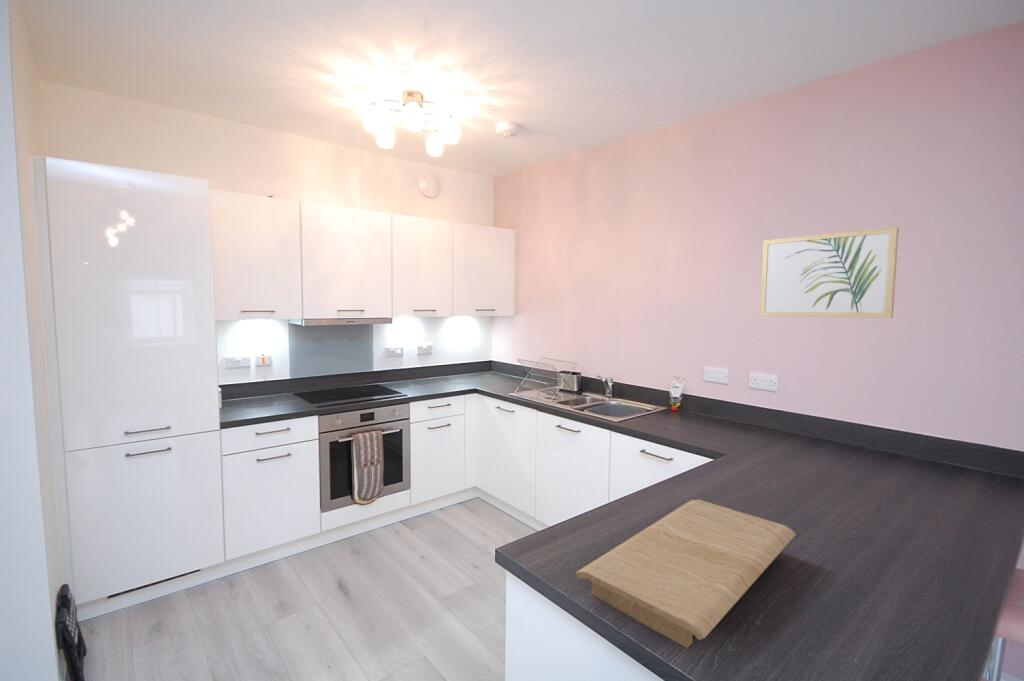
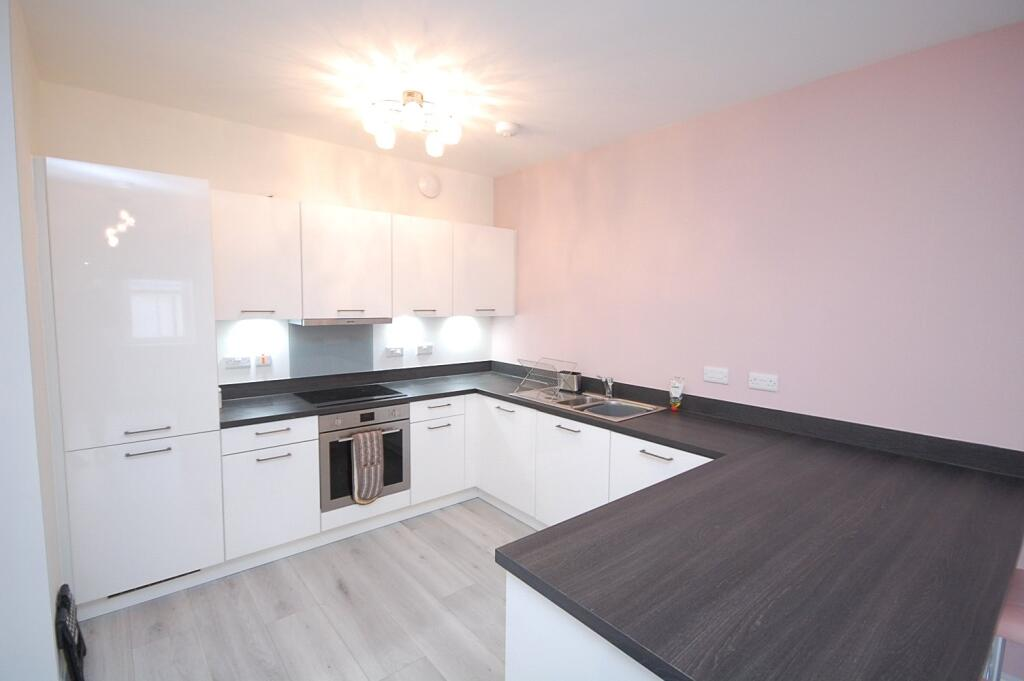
- cutting board (695, 559)
- wall art (822, 275)
